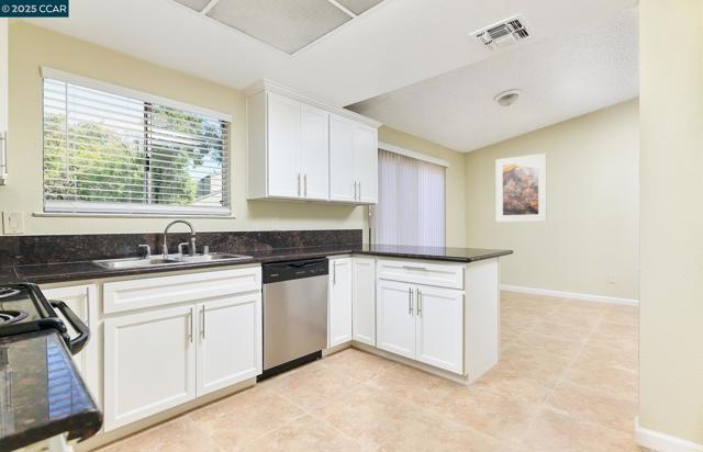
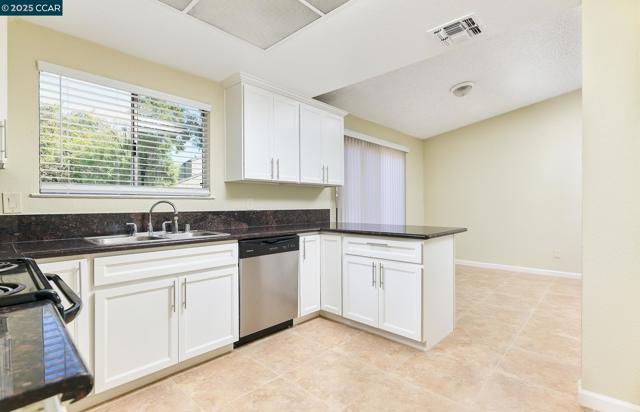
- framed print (520, 189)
